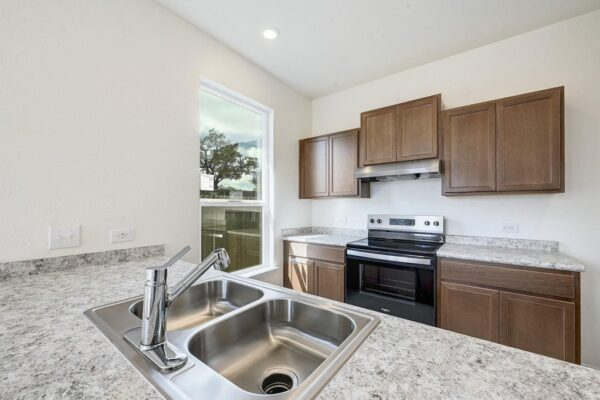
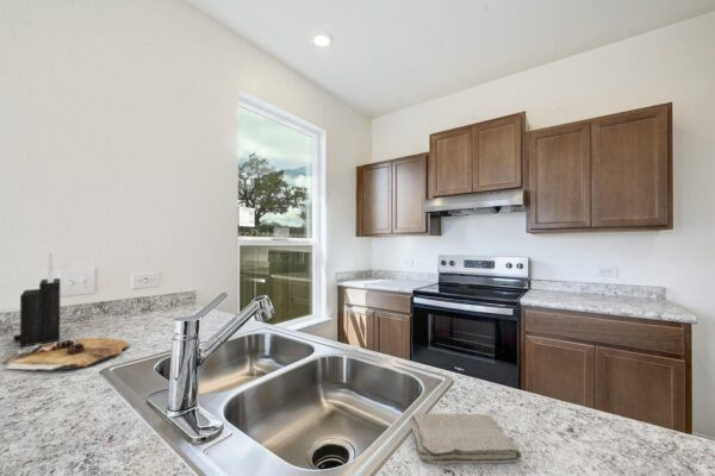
+ washcloth (459, 434)
+ cutting board (73, 347)
+ knife block (37, 295)
